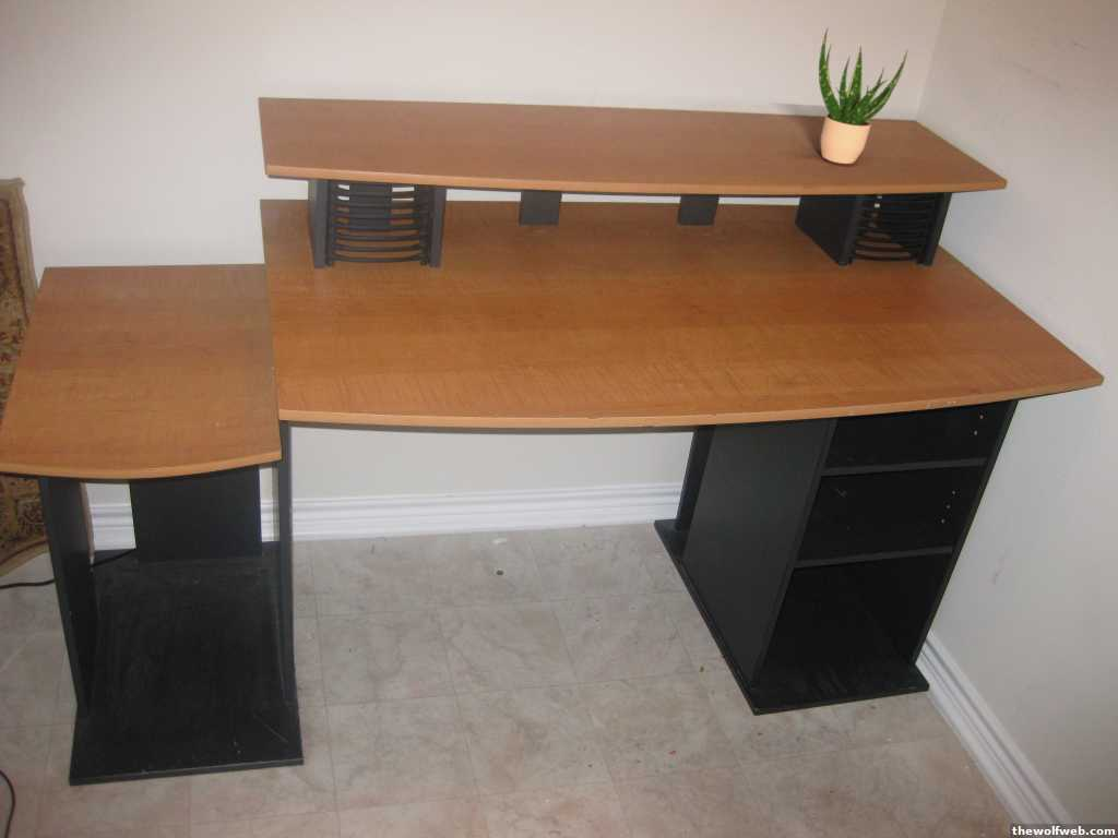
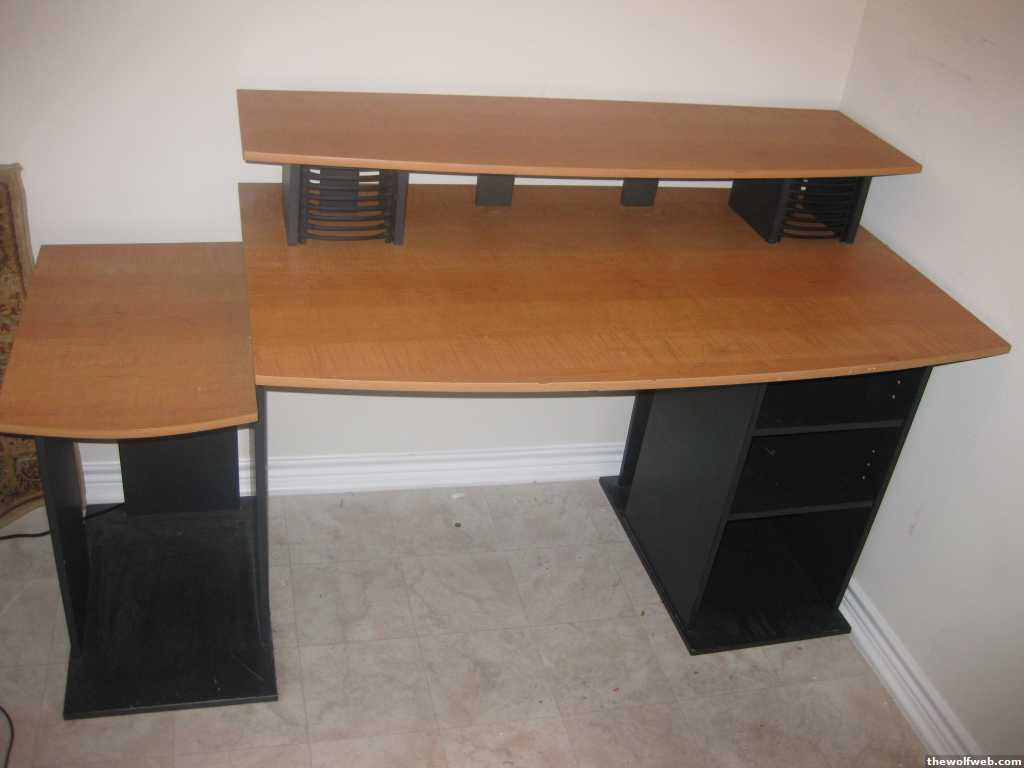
- potted plant (851, 96)
